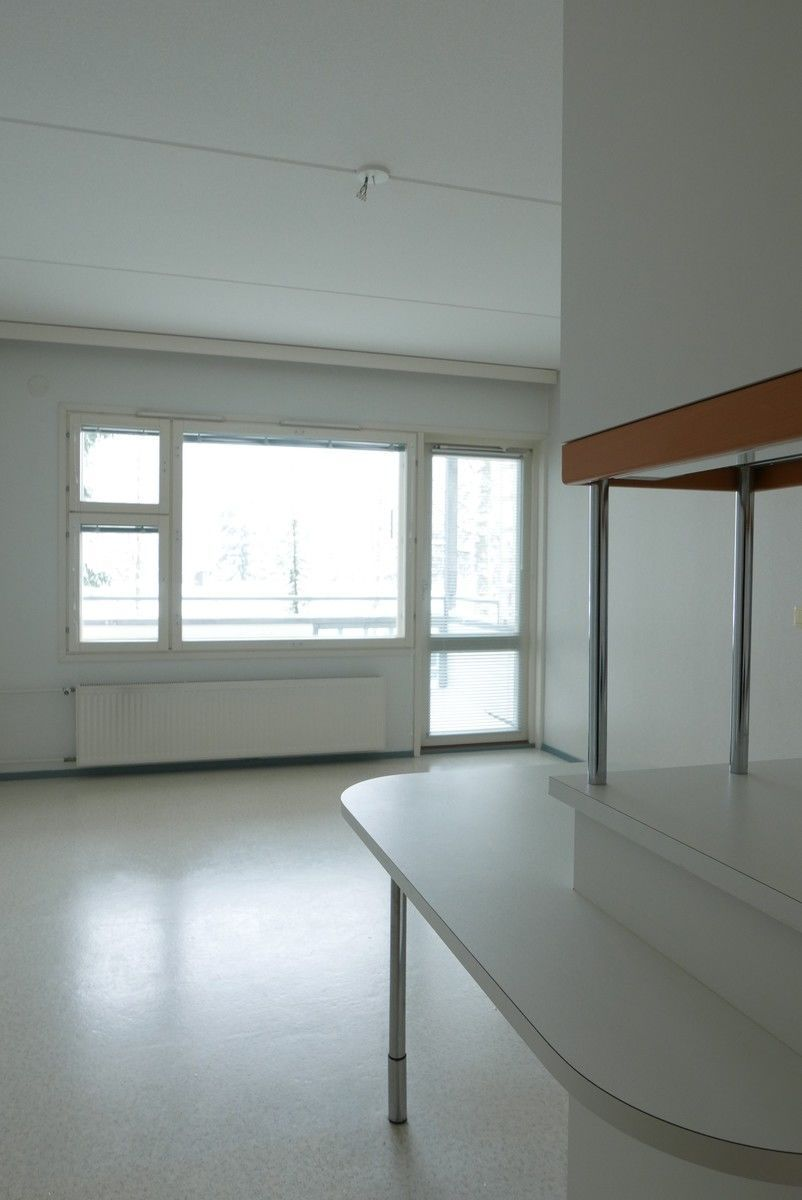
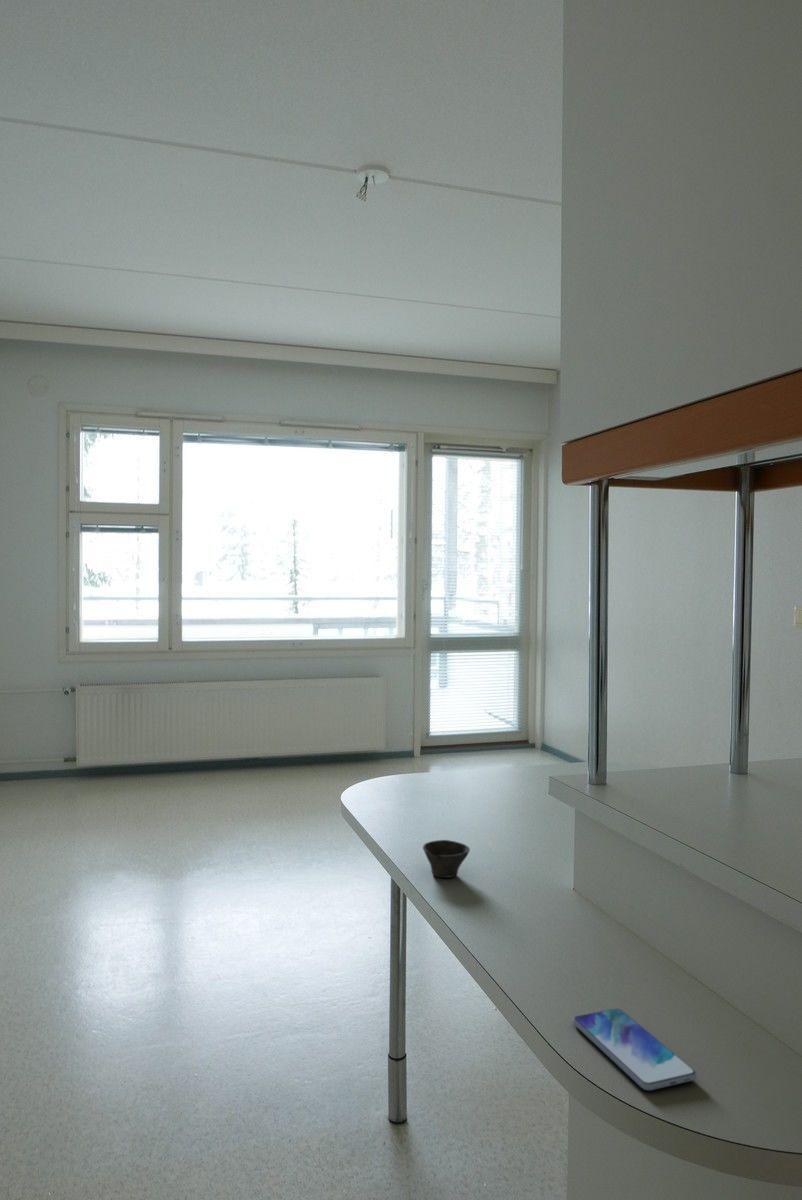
+ smartphone (631, 1046)
+ cup (446, 859)
